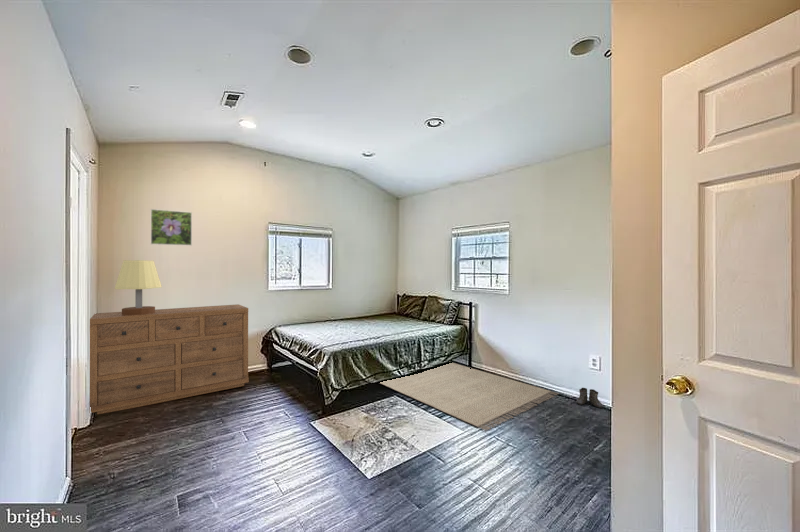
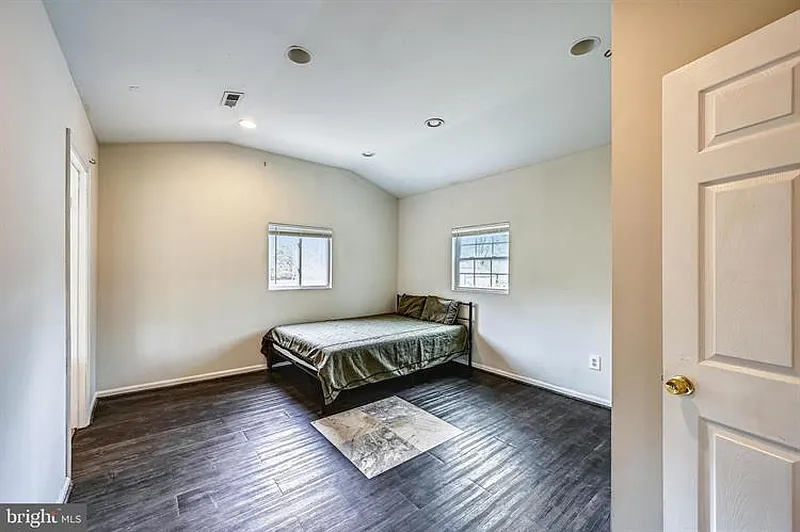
- table lamp (138, 286)
- rug (445, 381)
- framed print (171, 227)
- dresser (176, 351)
- boots (587, 396)
